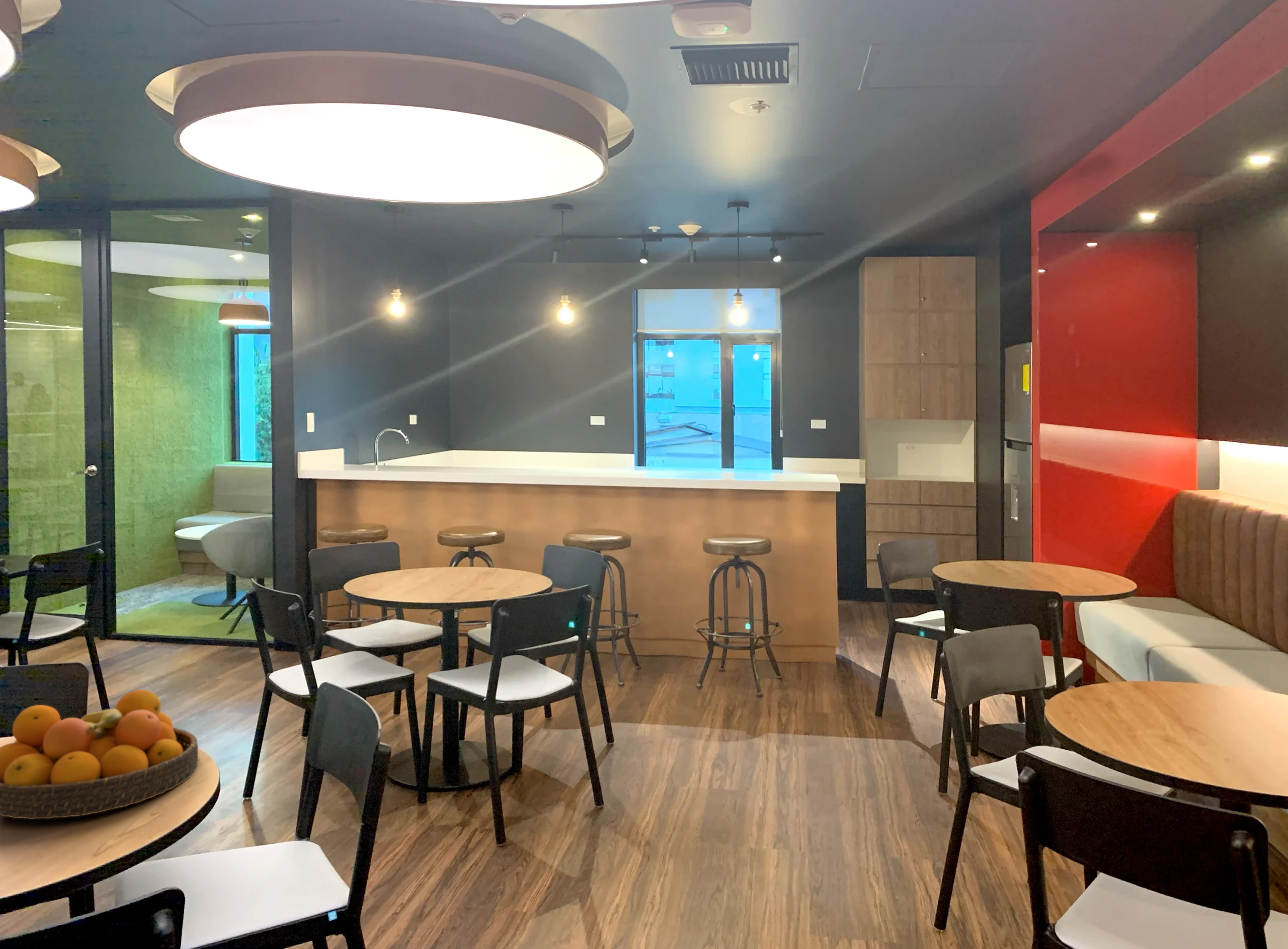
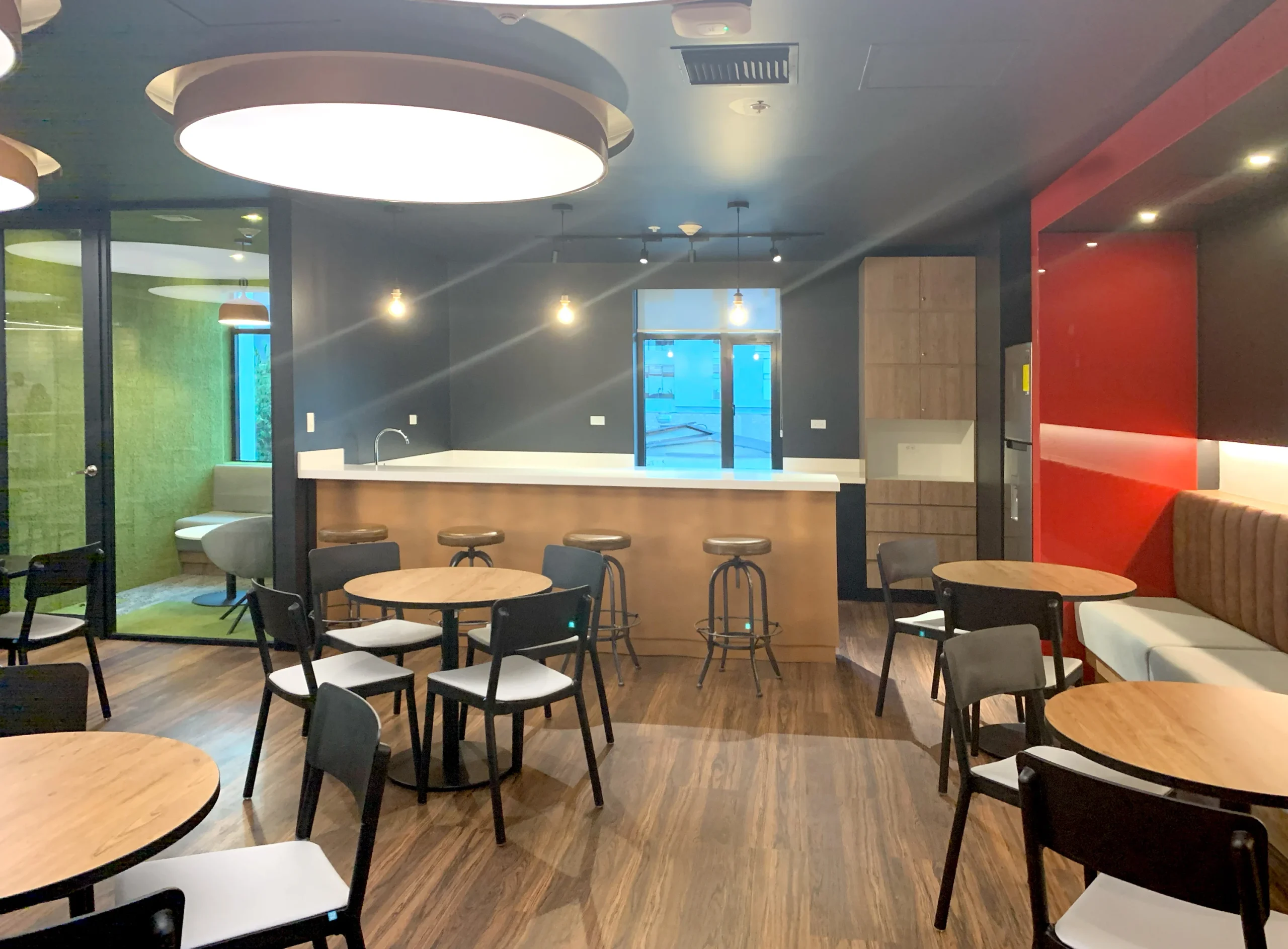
- fruit bowl (95, 742)
